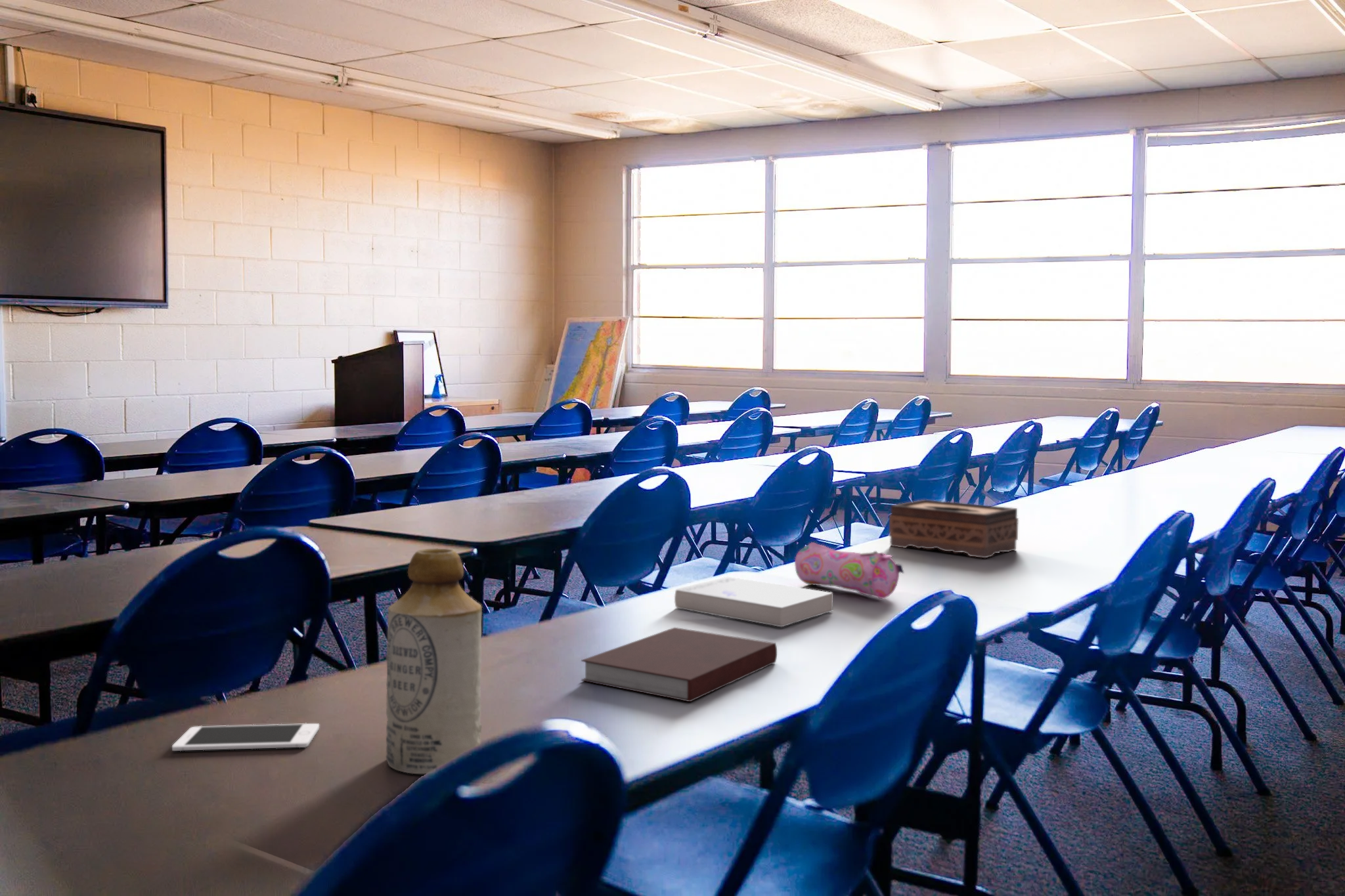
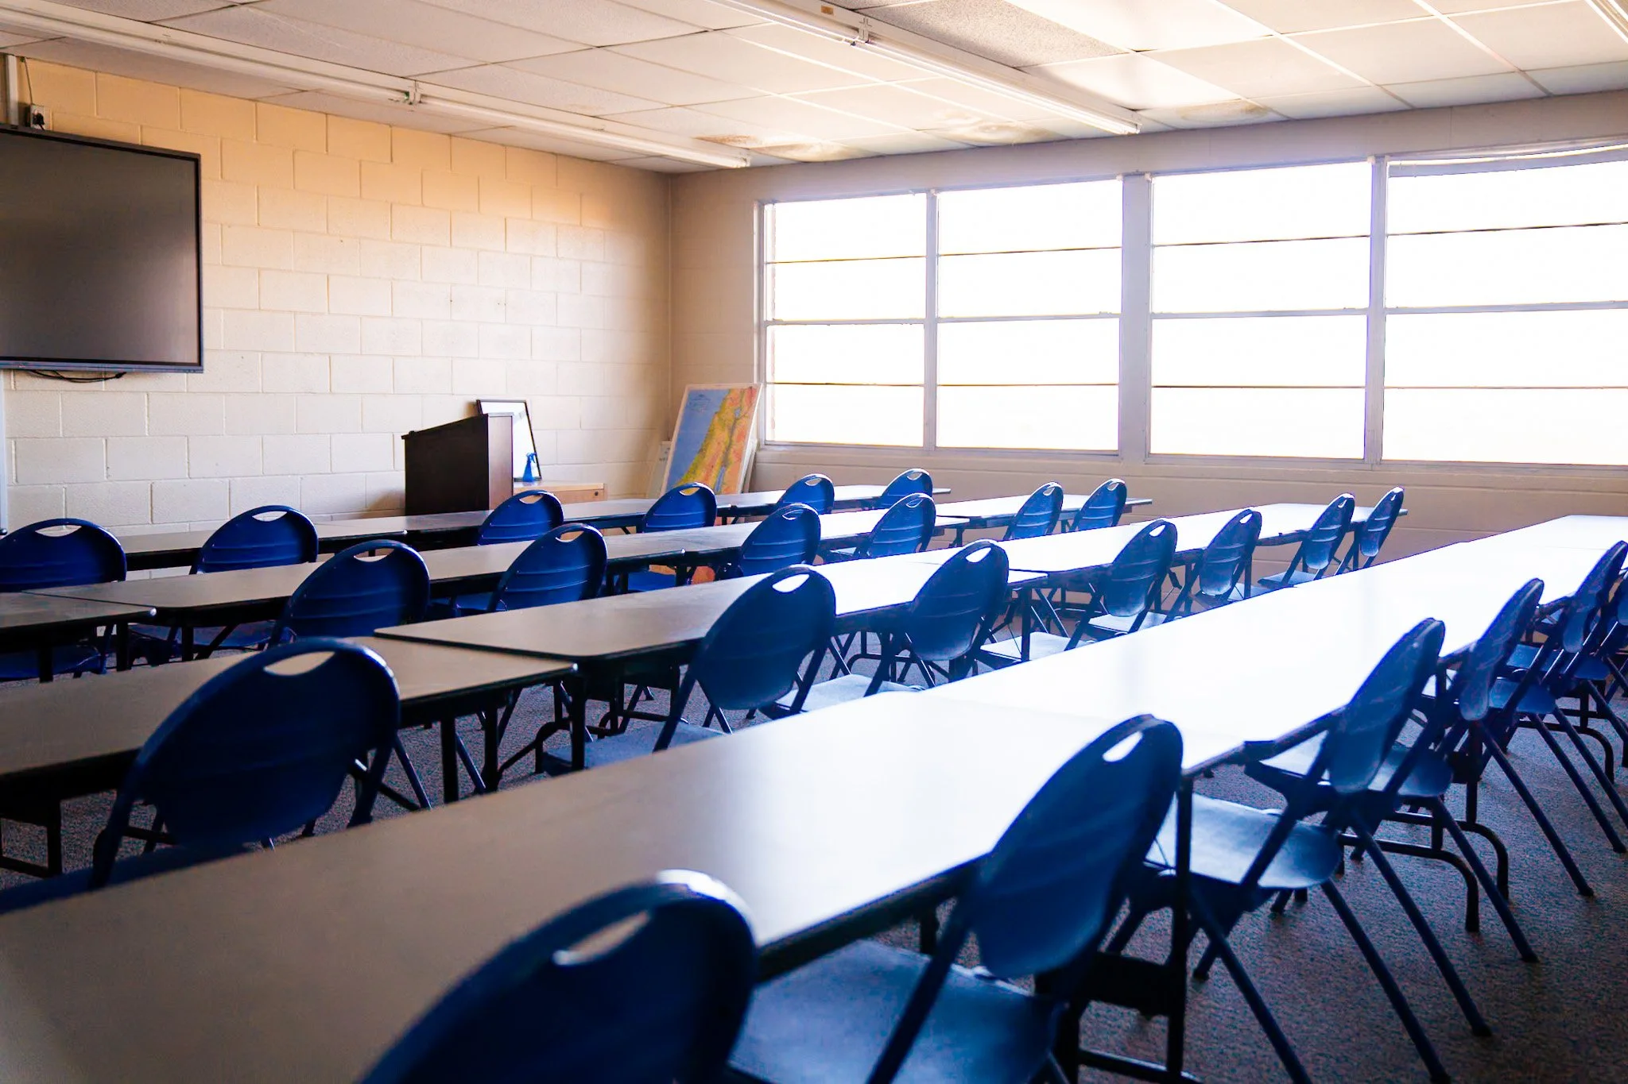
- bottle (433, 654)
- book (753, 600)
- tissue box (953, 527)
- pencil case (847, 568)
- cell phone (248, 736)
- notebook (682, 661)
